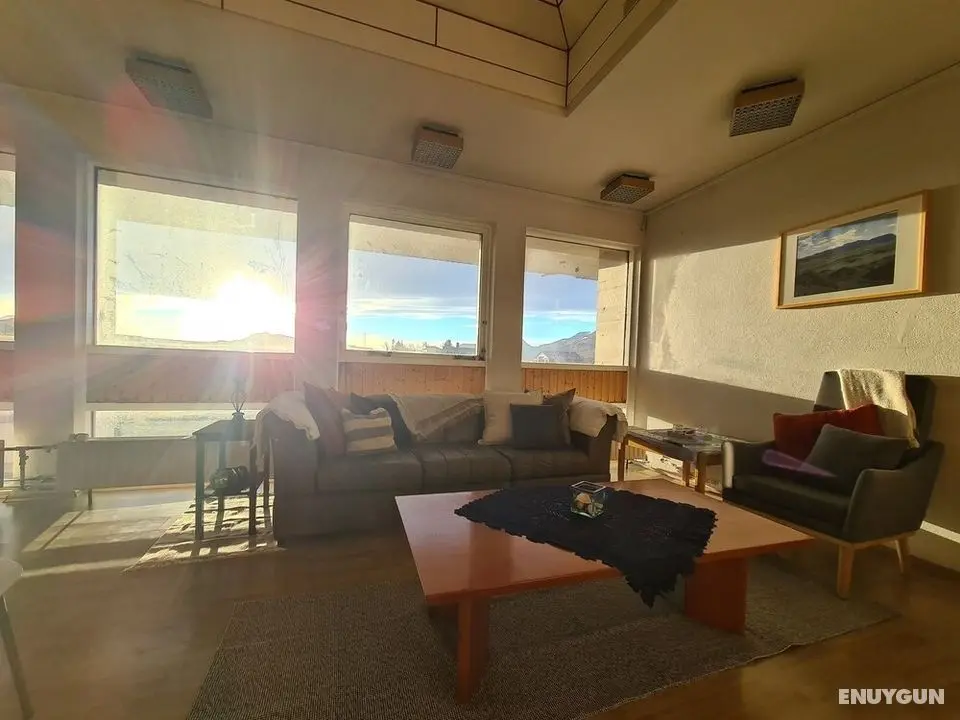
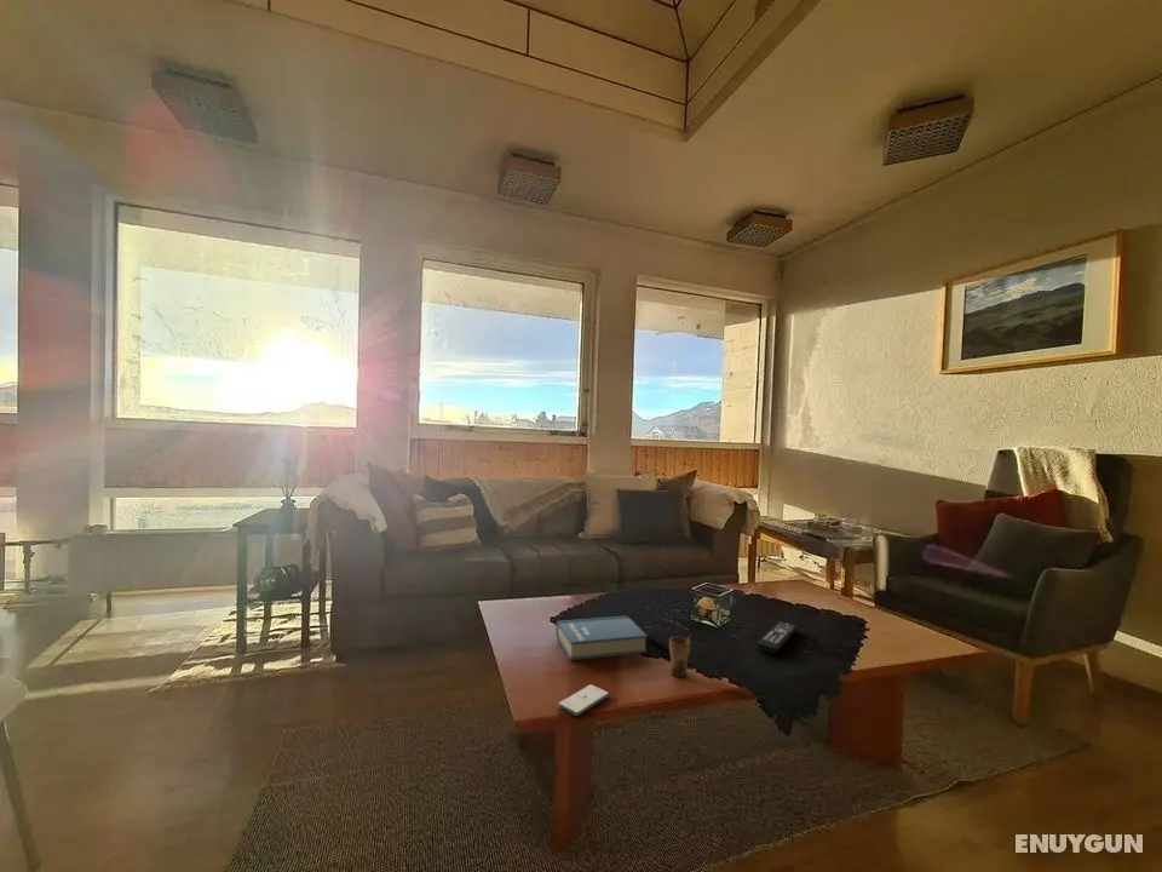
+ cup (679, 652)
+ book (599, 636)
+ smartphone (583, 699)
+ remote control (777, 636)
